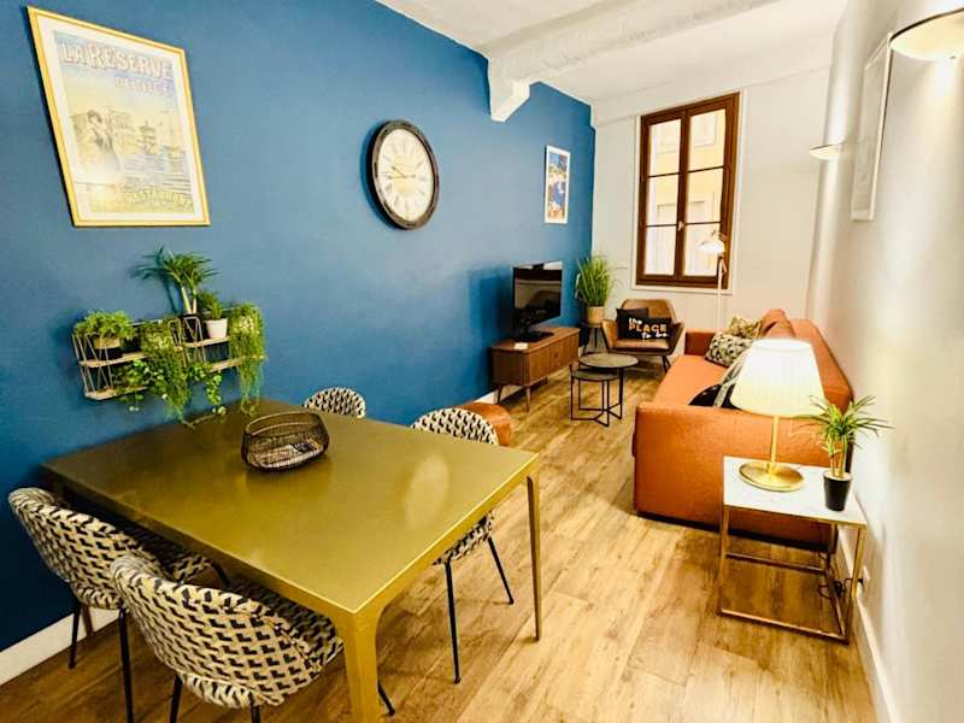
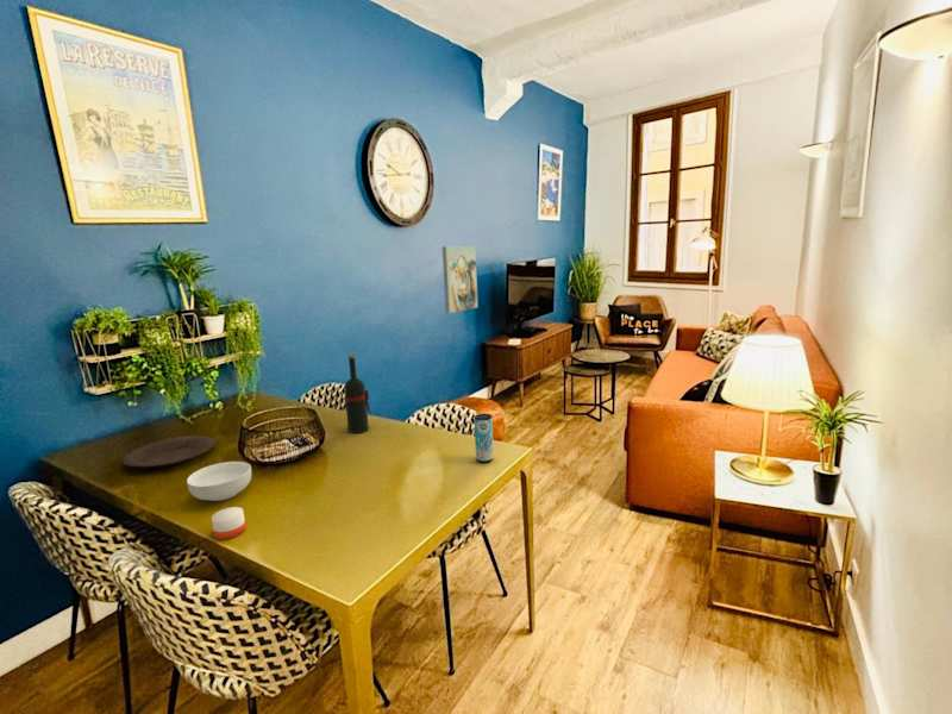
+ wine bottle (357, 392)
+ beverage can (483, 438)
+ candle (227, 513)
+ wall art (461, 278)
+ cereal bowl (220, 483)
+ plate (170, 452)
